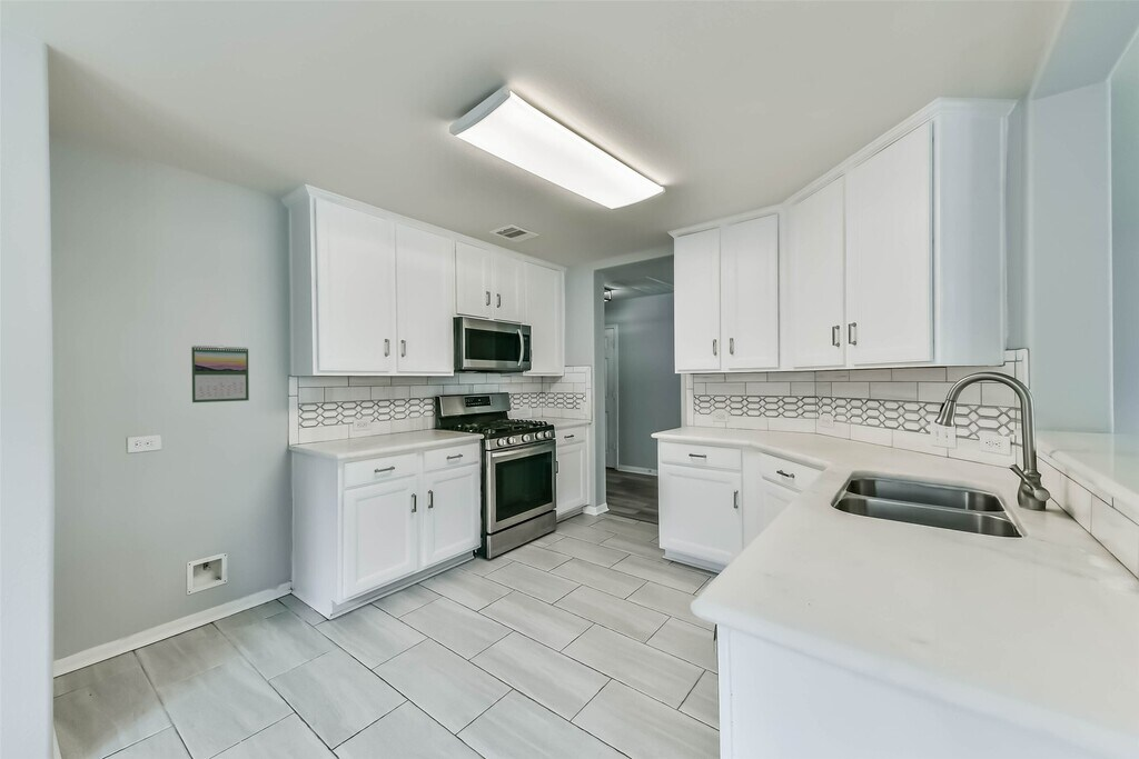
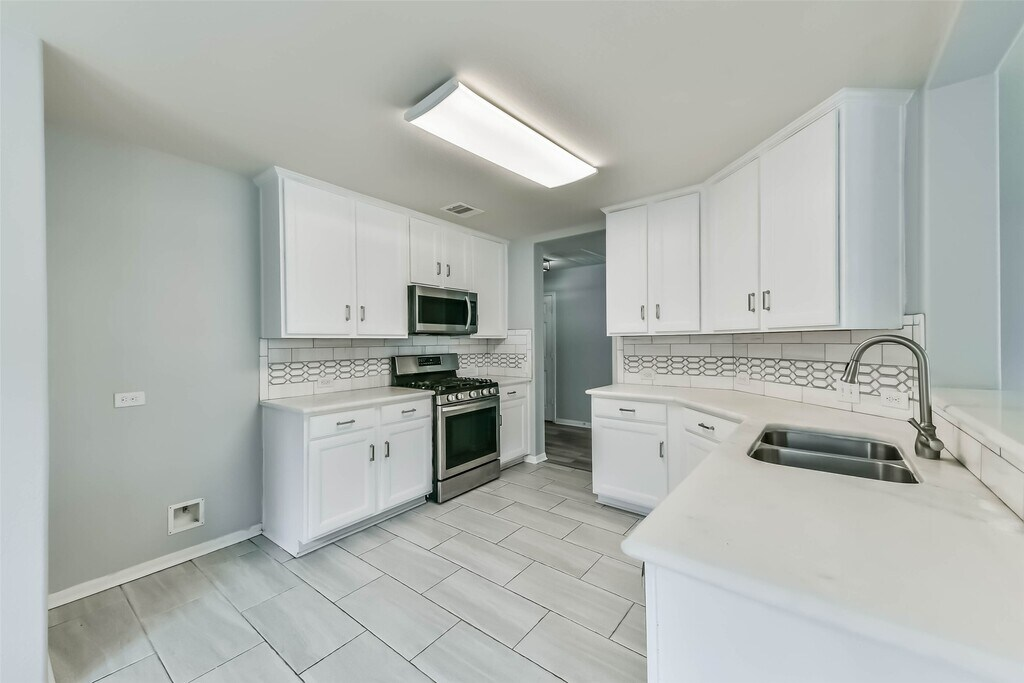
- calendar (220, 373)
